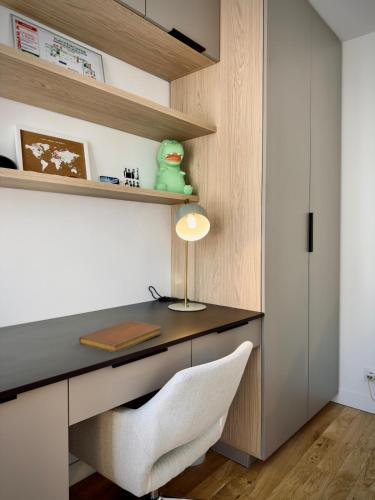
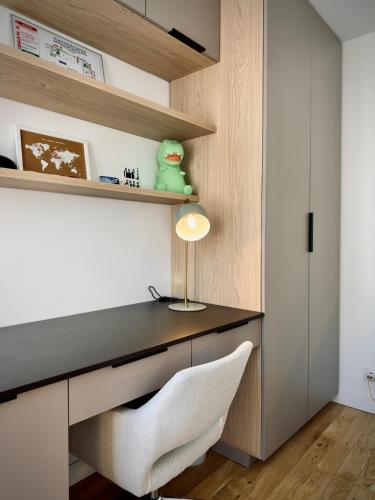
- notebook (122, 334)
